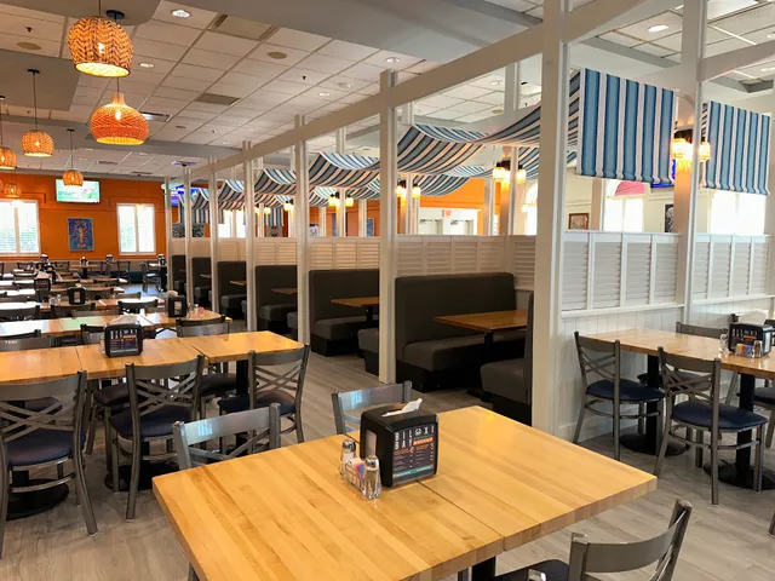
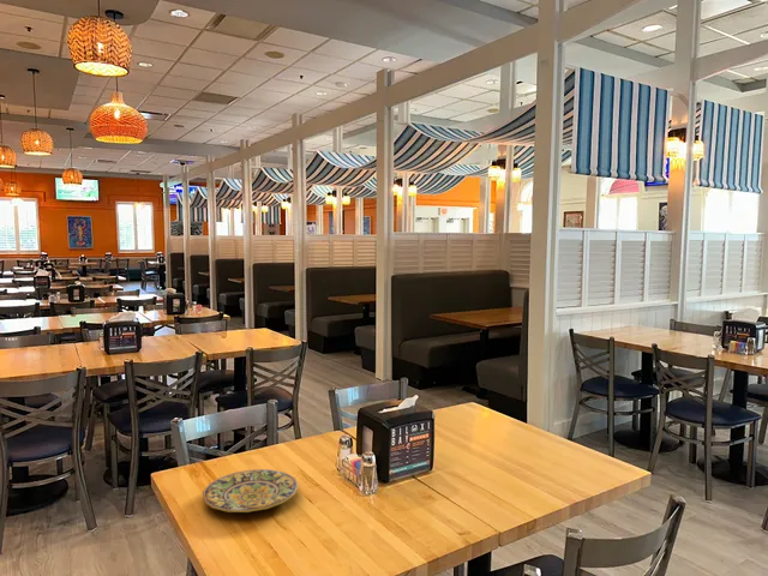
+ plate (251, 492)
